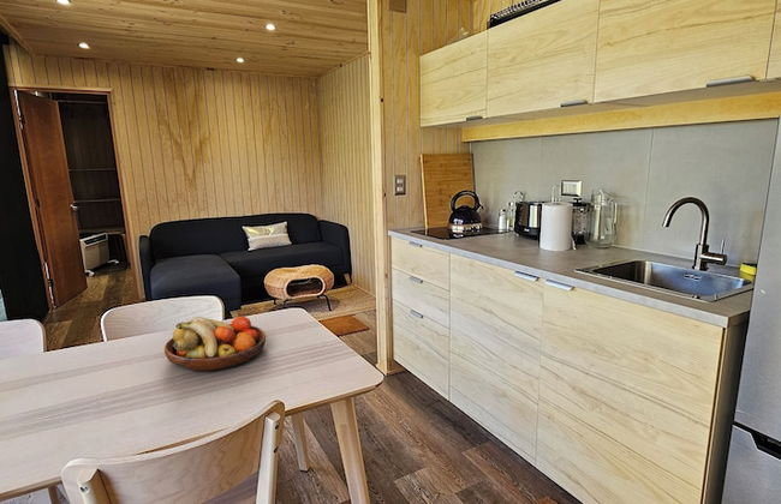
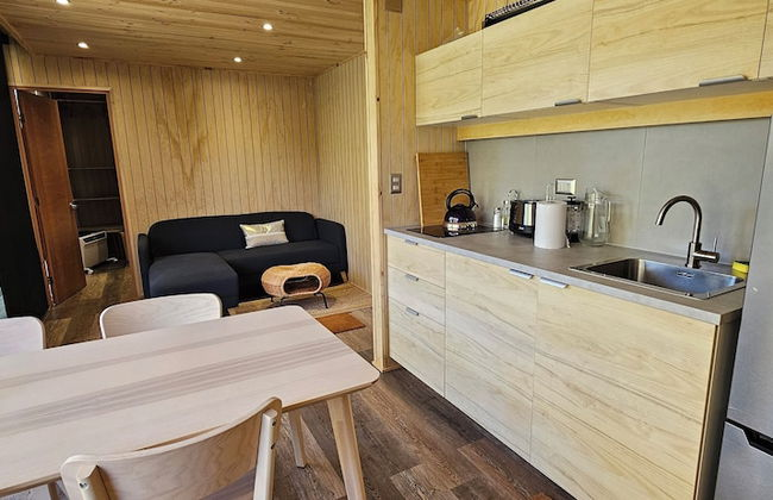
- fruit bowl (215, 336)
